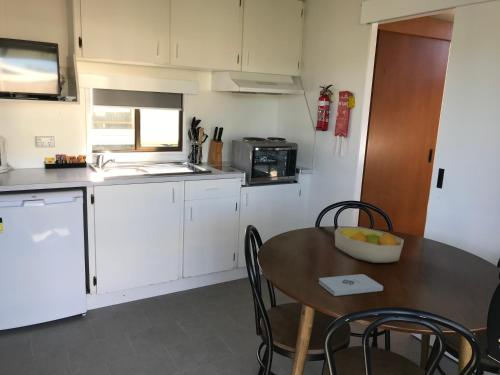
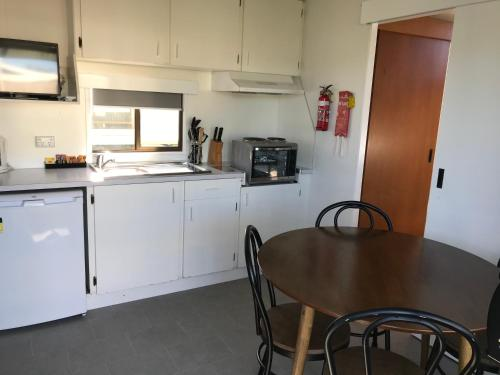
- fruit bowl (368, 240)
- notepad (349, 284)
